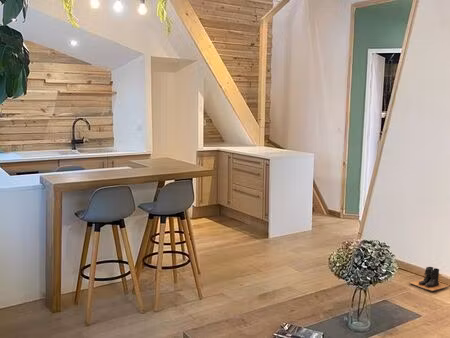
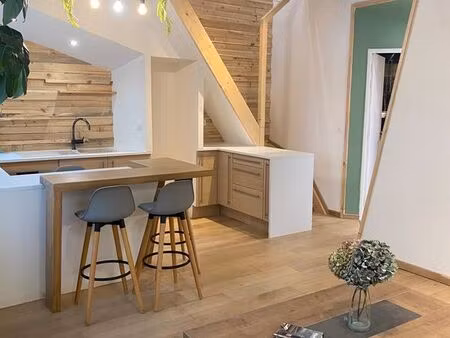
- boots (429, 277)
